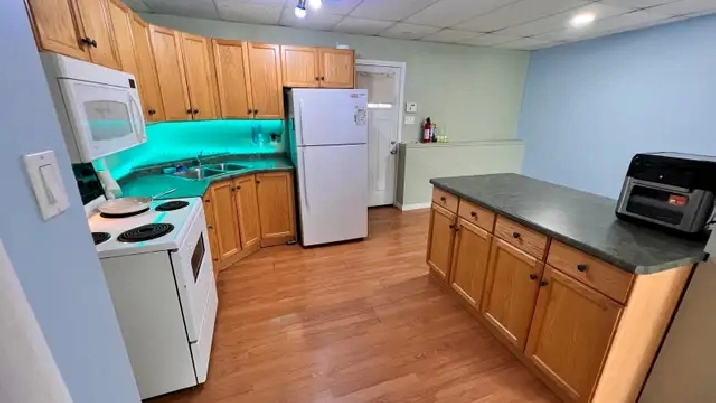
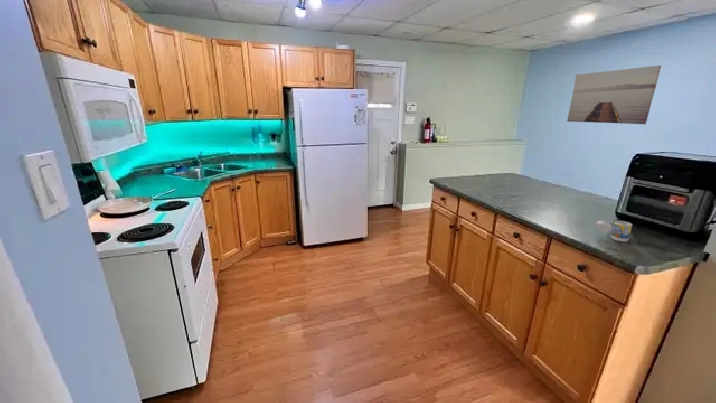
+ cup (612, 230)
+ wall art (608, 97)
